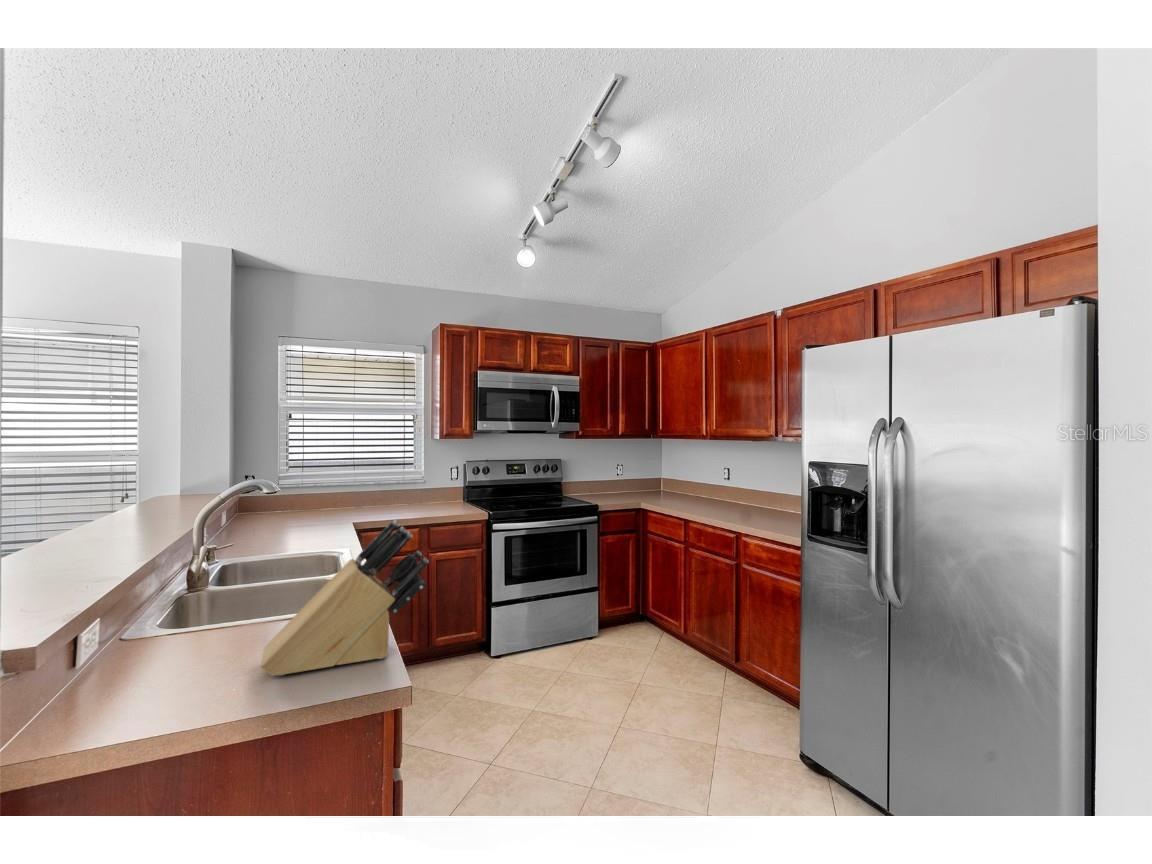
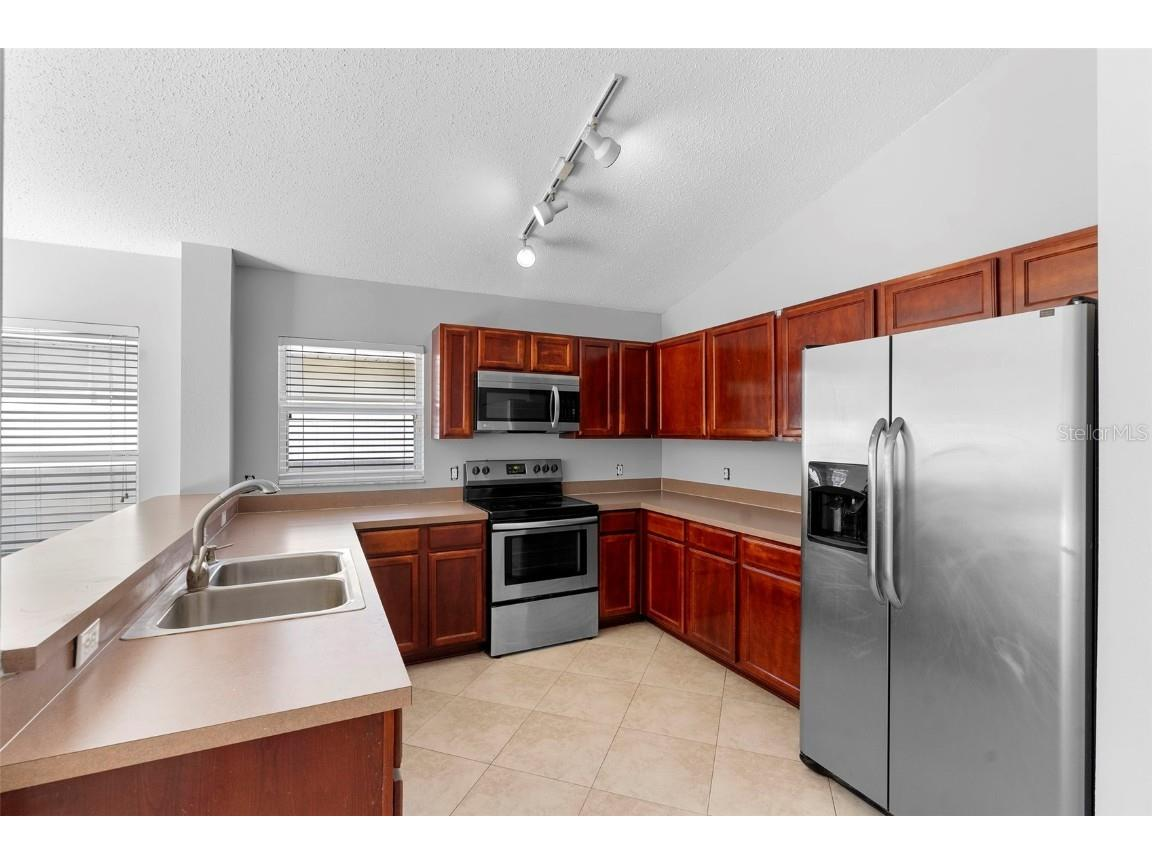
- knife block (348, 590)
